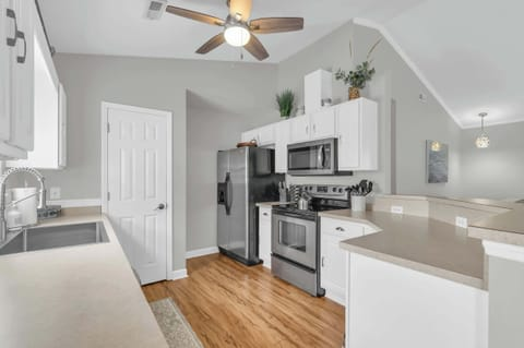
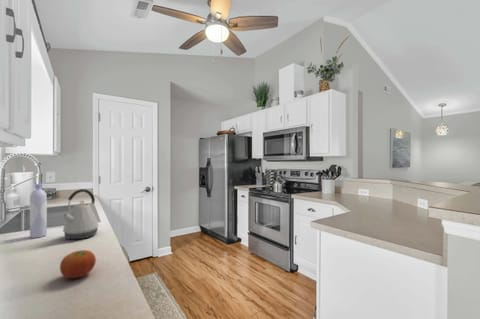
+ bottle (38, 209)
+ kettle (80, 212)
+ fruit (78, 263)
